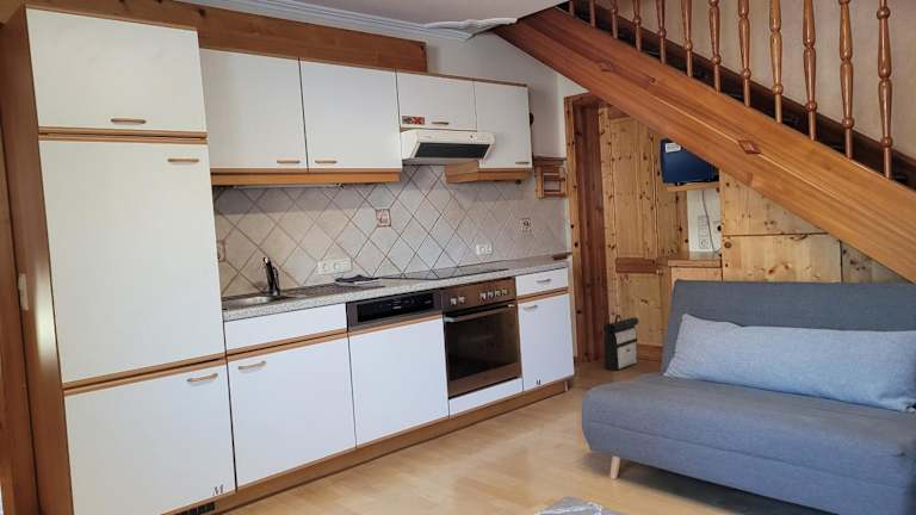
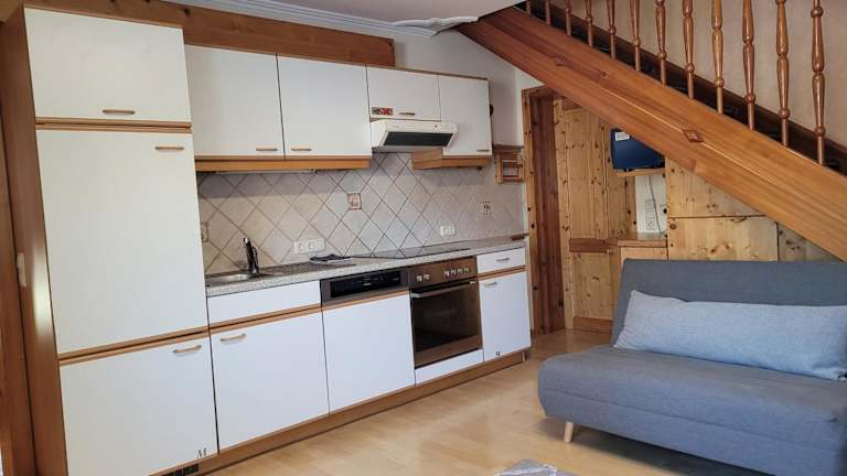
- backpack (620, 340)
